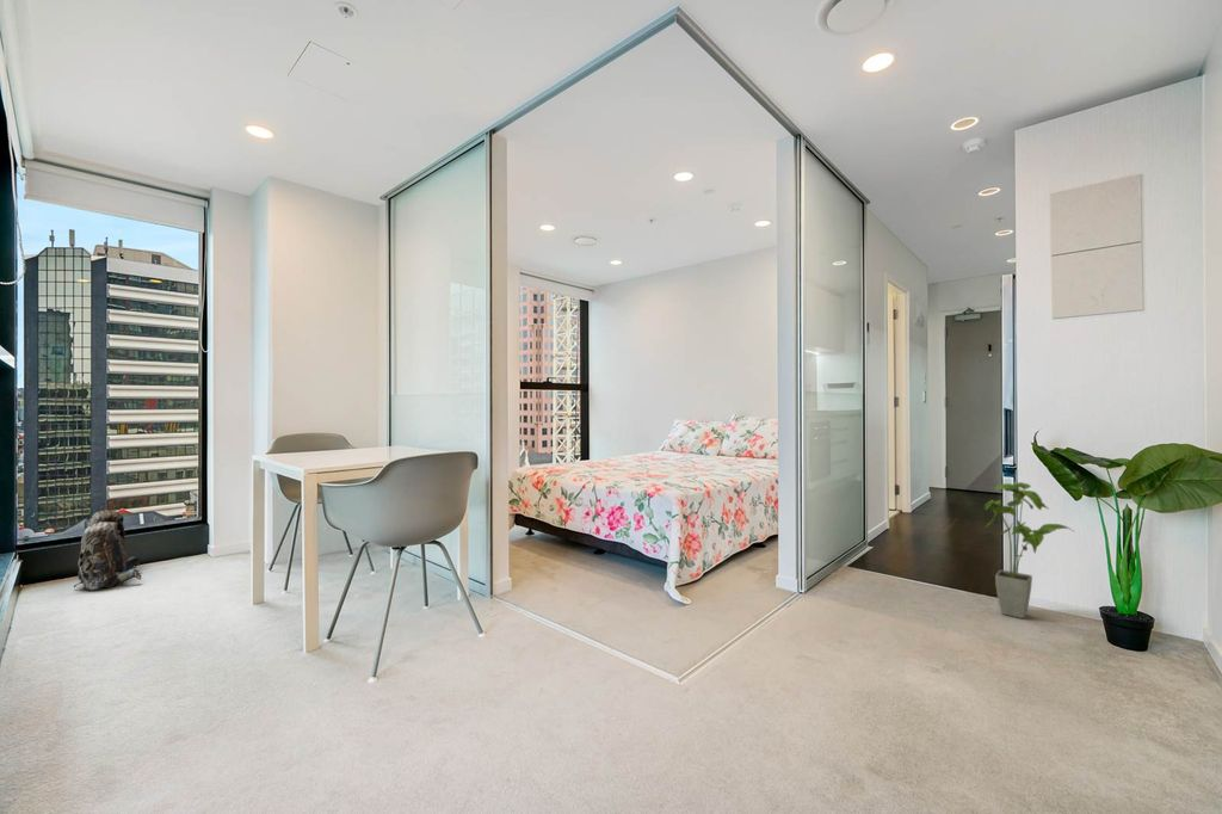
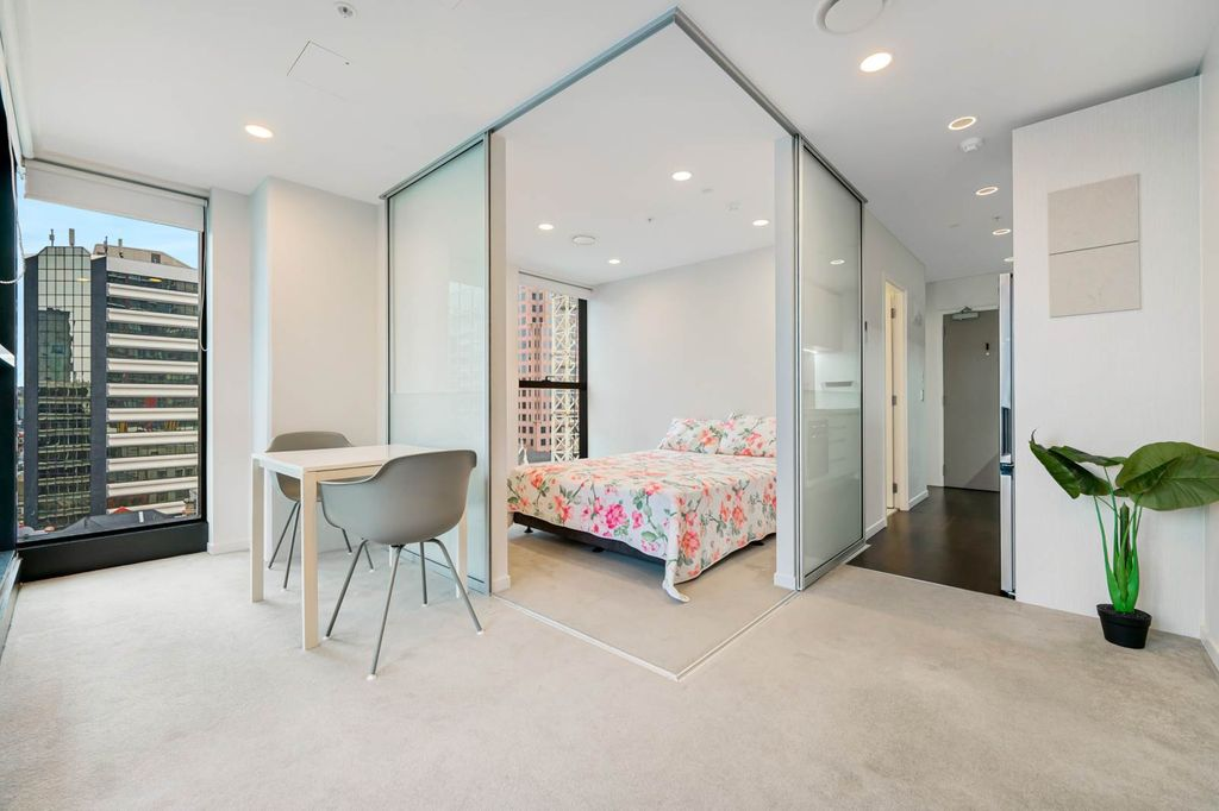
- house plant (1025, 550)
- backpack (107, 545)
